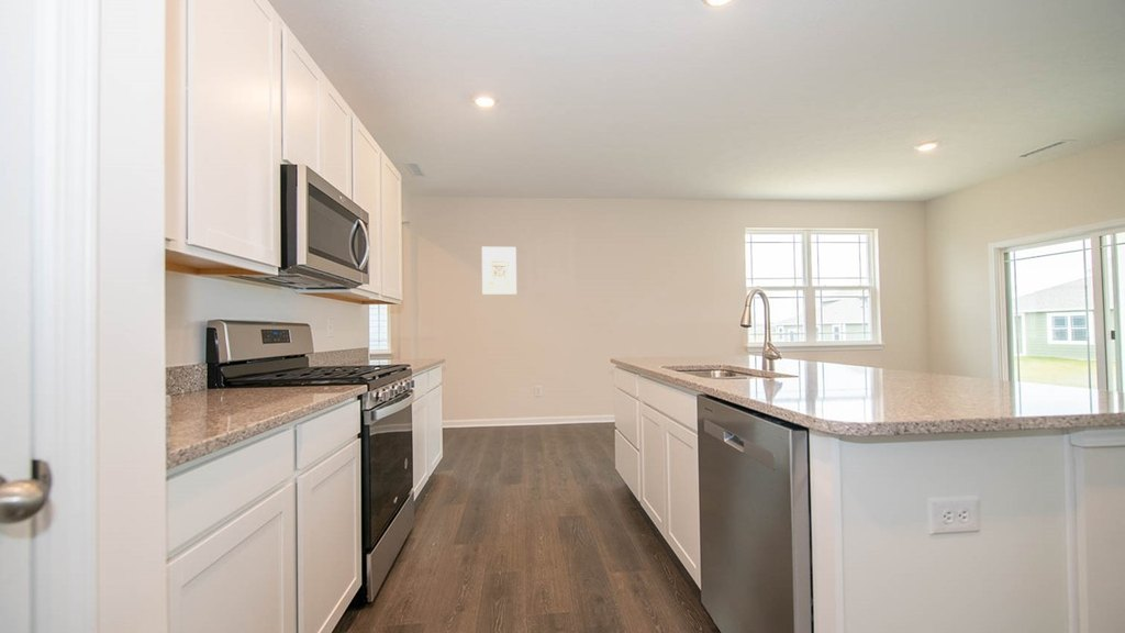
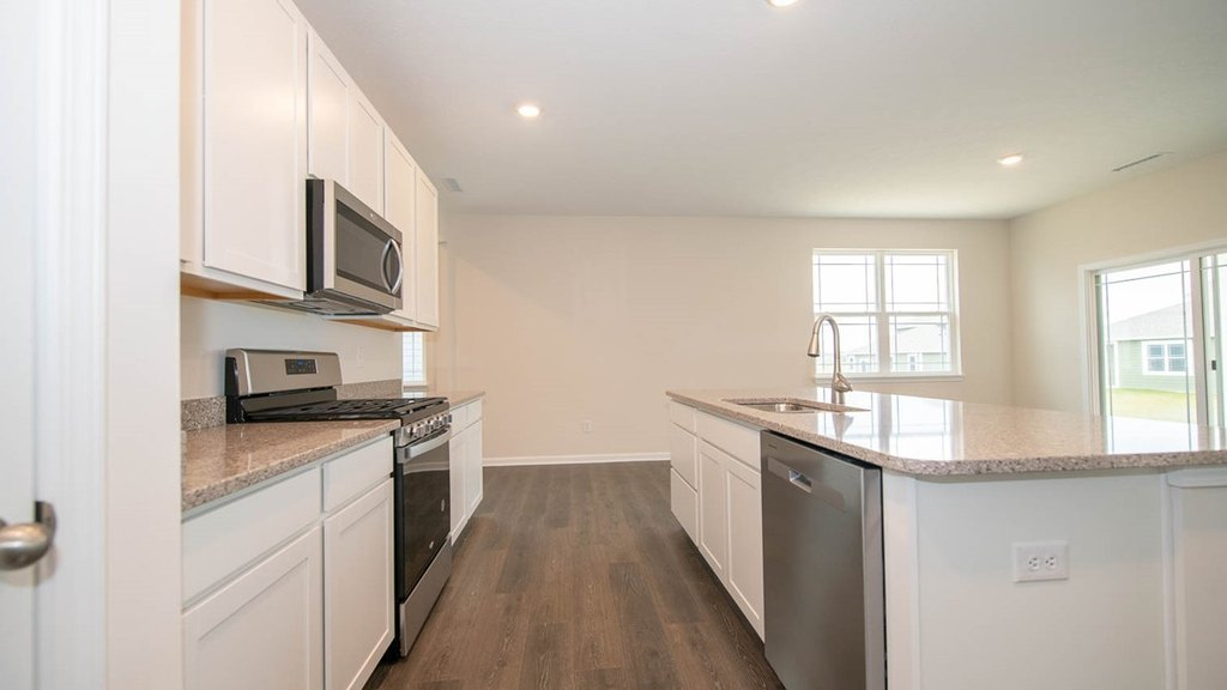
- wall art (499, 270)
